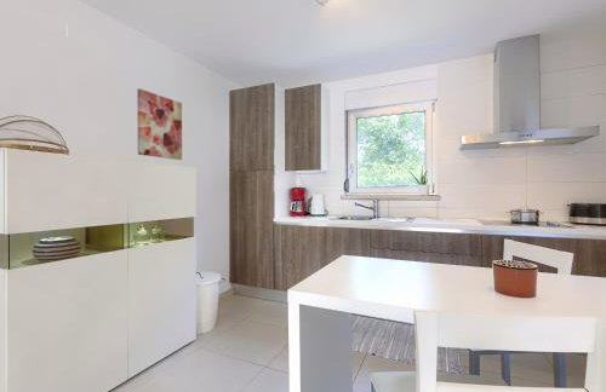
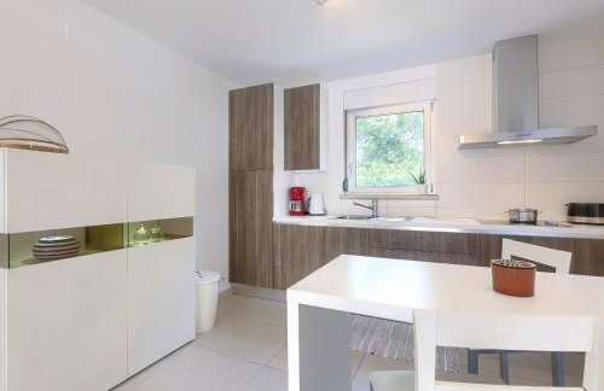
- wall art (161, 126)
